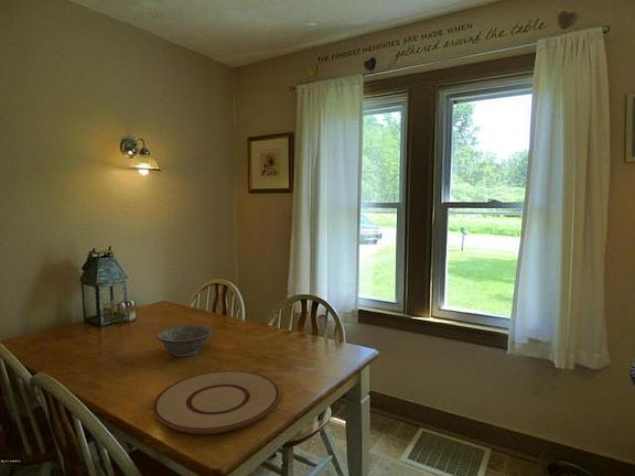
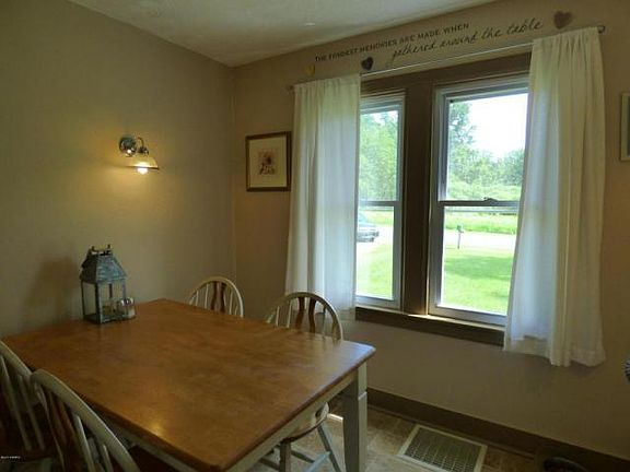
- plate (218, 398)
- decorative bowl (185, 342)
